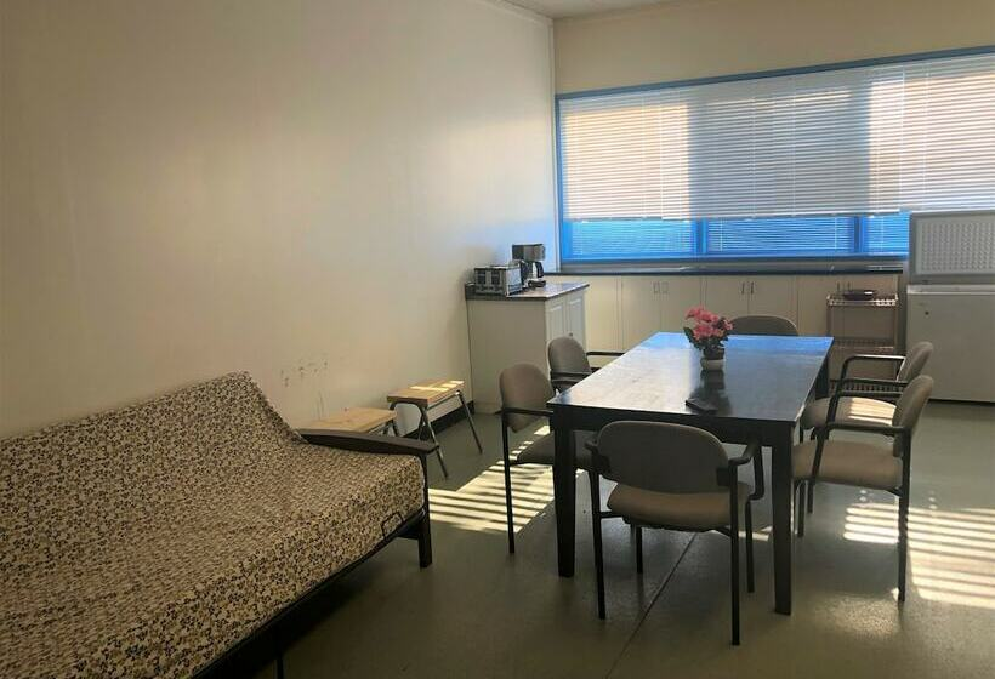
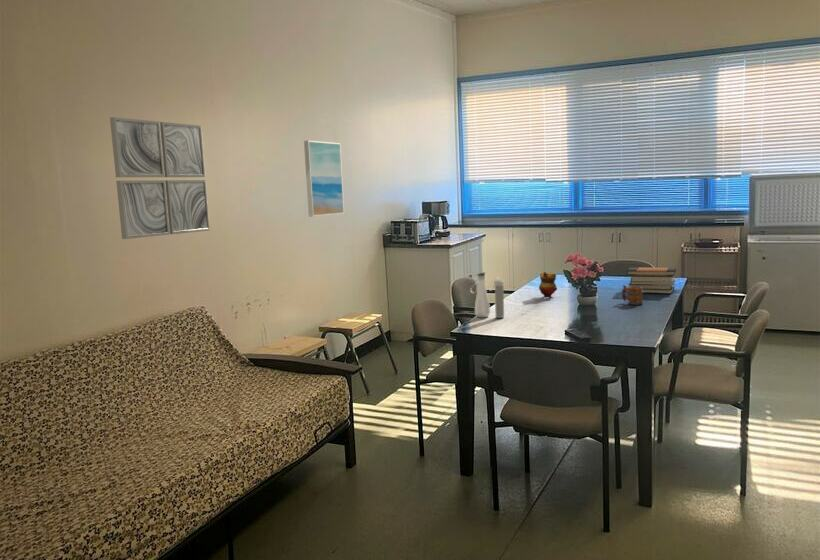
+ teapot (548, 283)
+ water bottle (486, 294)
+ book stack (651, 280)
+ wall art (164, 180)
+ wall art (325, 178)
+ mug (632, 294)
